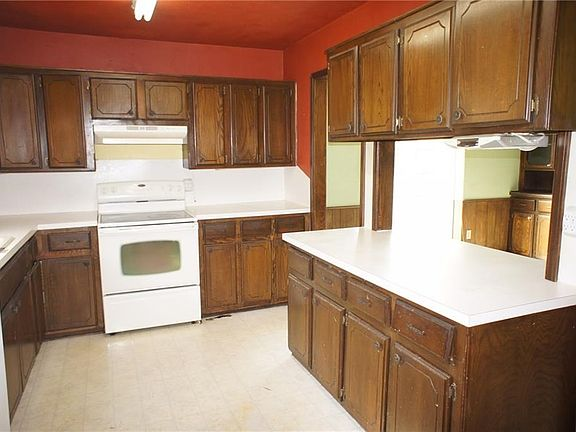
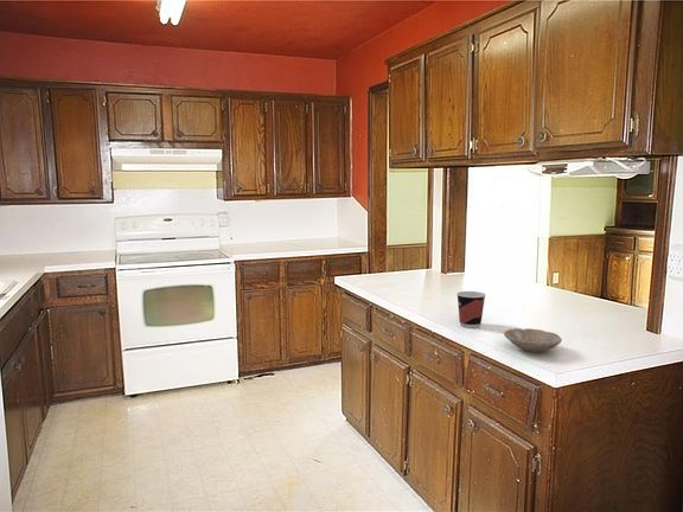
+ bowl (531, 341)
+ cup (470, 309)
